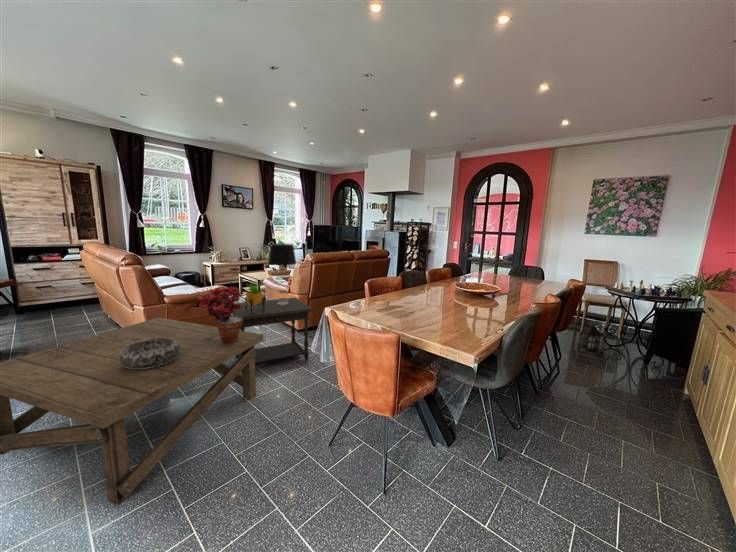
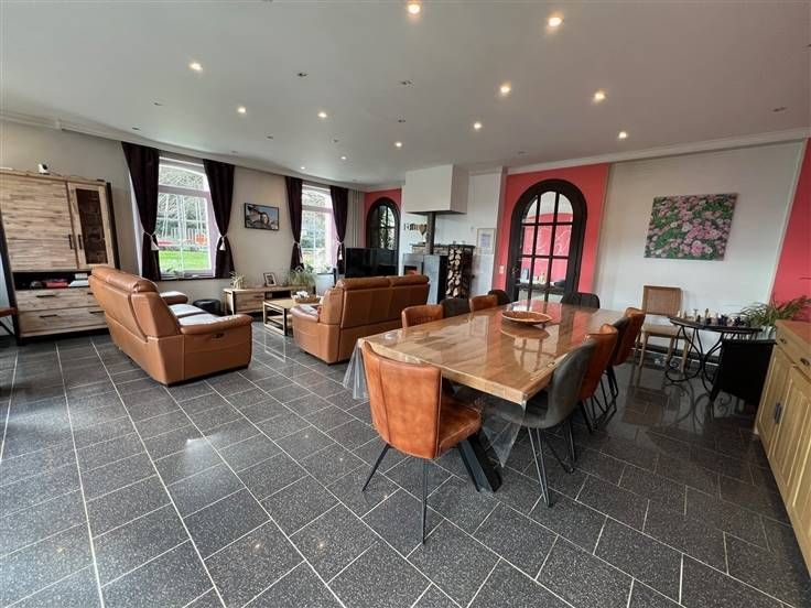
- potted plant (254, 294)
- potted plant (224, 315)
- table lamp (282, 277)
- decorative bowl (151, 352)
- side table (270, 323)
- lantern (592, 335)
- coffee table (143, 385)
